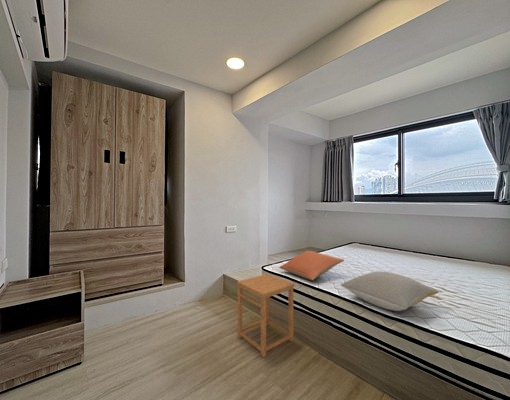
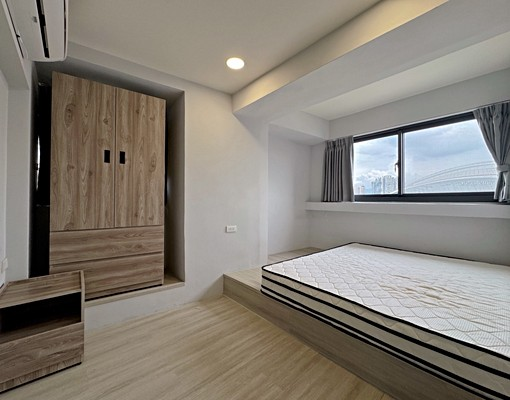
- pillow (387, 287)
- pillow (310, 264)
- side table (265, 310)
